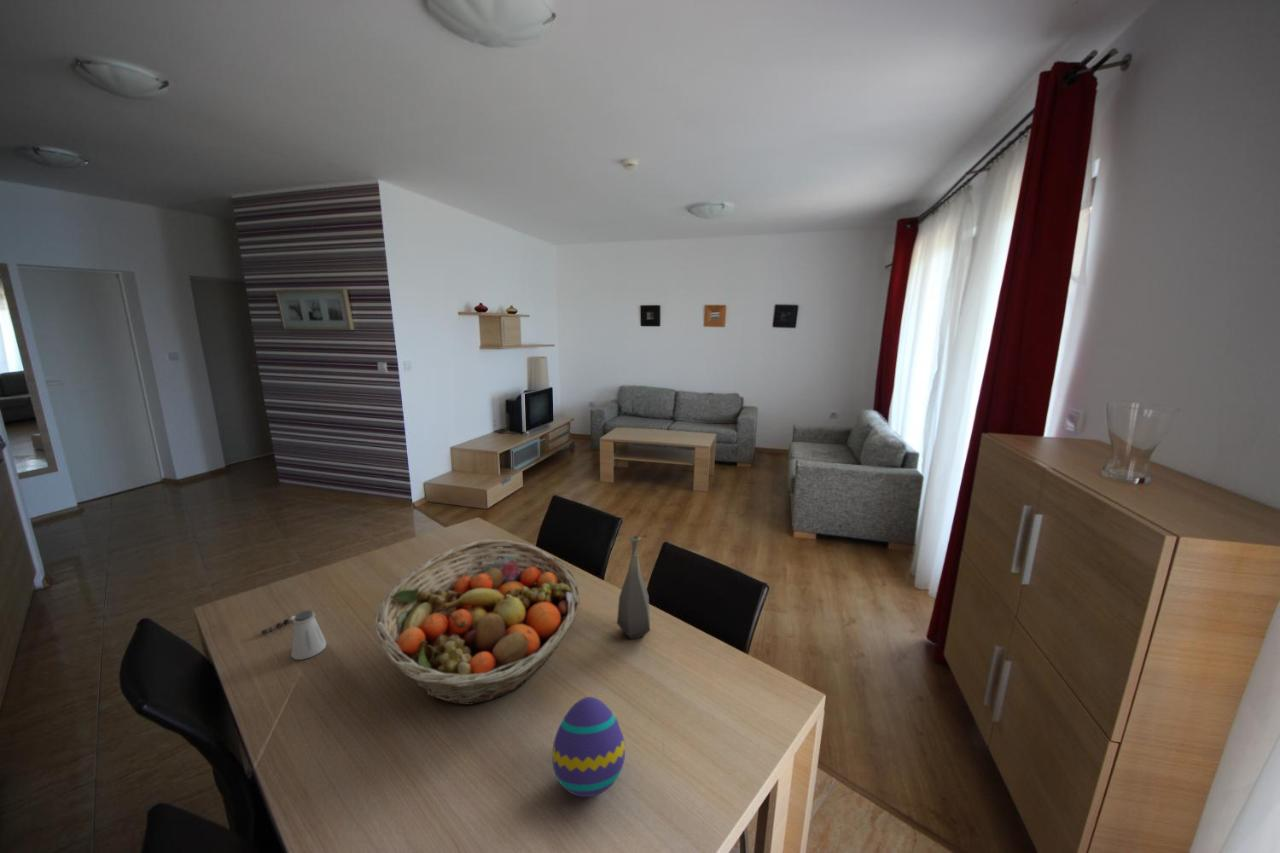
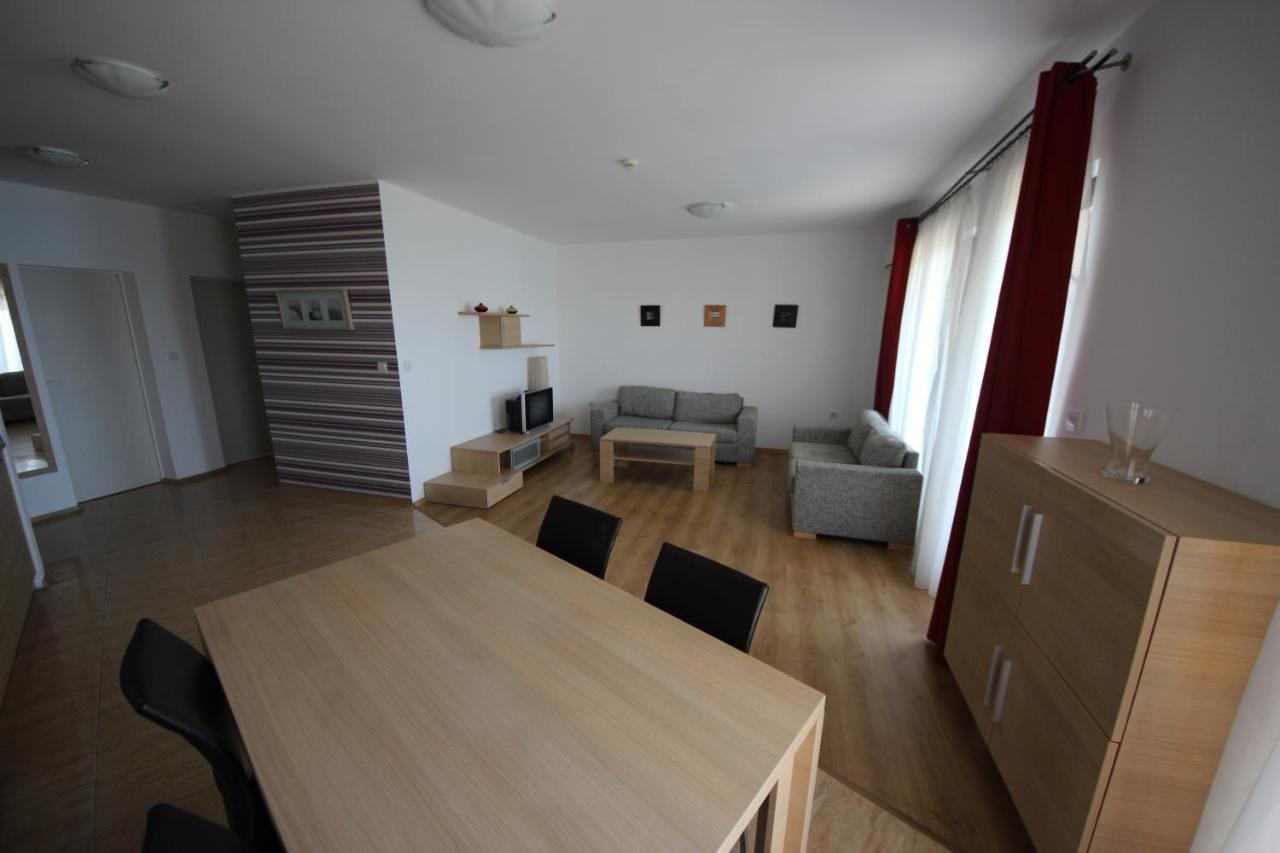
- decorative egg (588, 746)
- pepper shaker (279, 625)
- bottle (633, 586)
- fruit basket (489, 612)
- saltshaker (306, 632)
